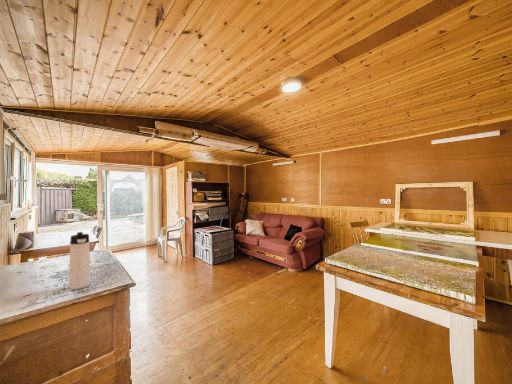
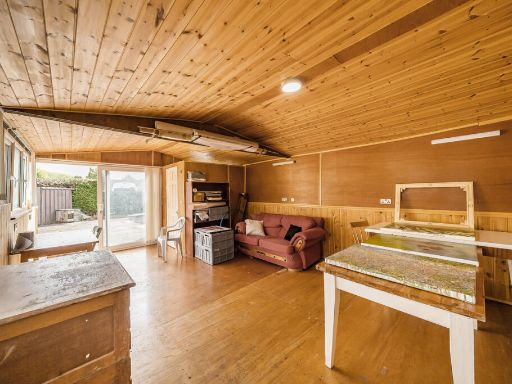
- thermos bottle (80, 260)
